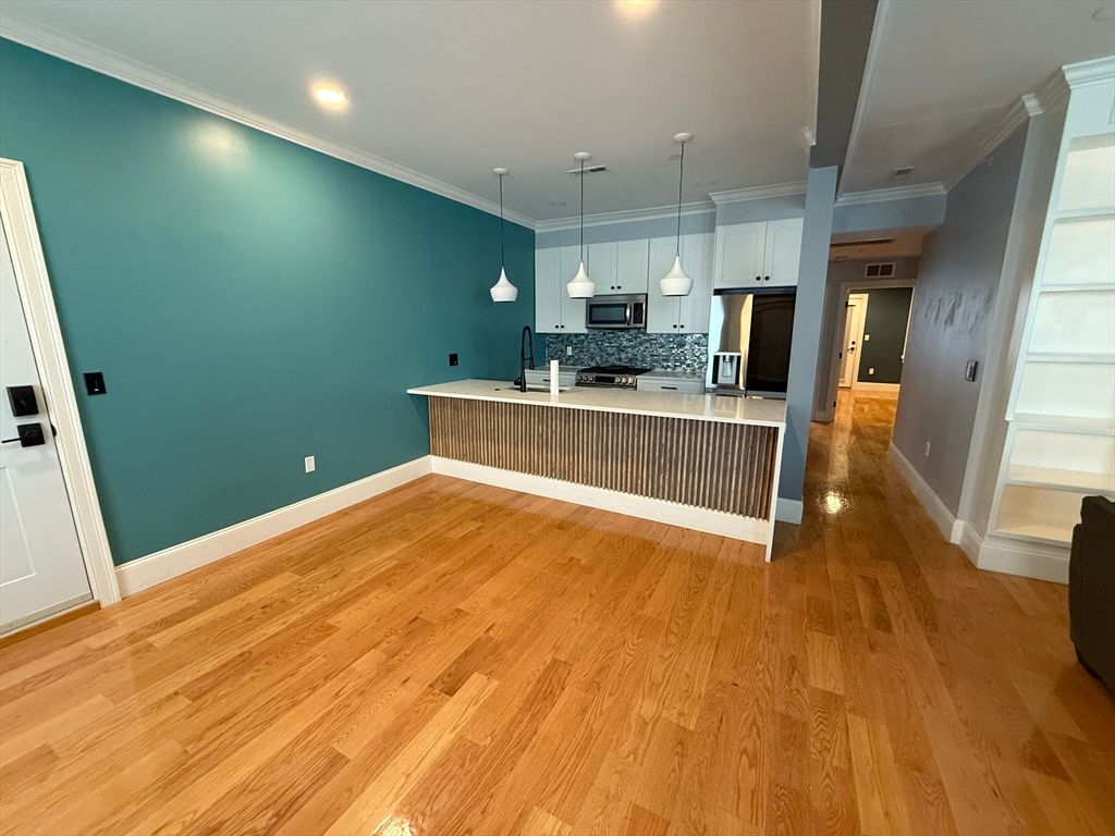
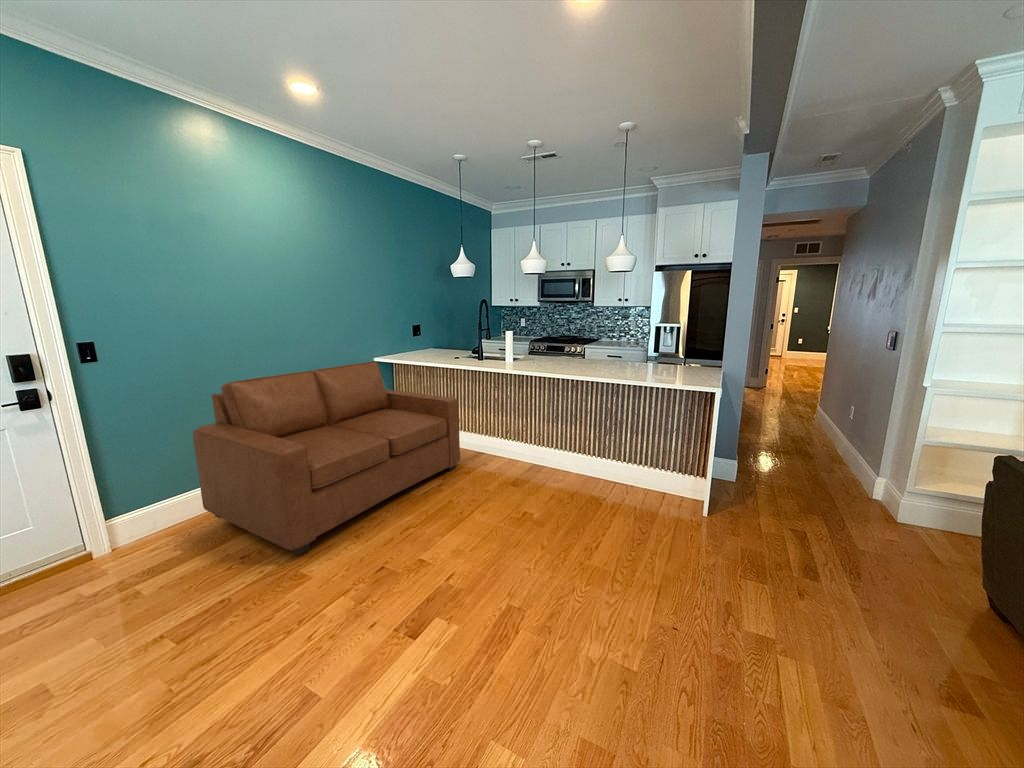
+ sofa (344, 432)
